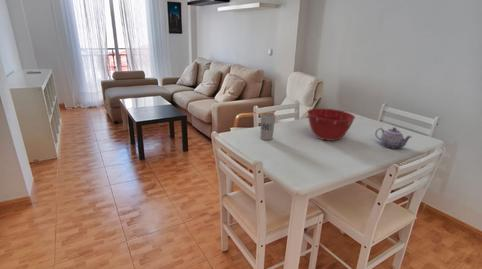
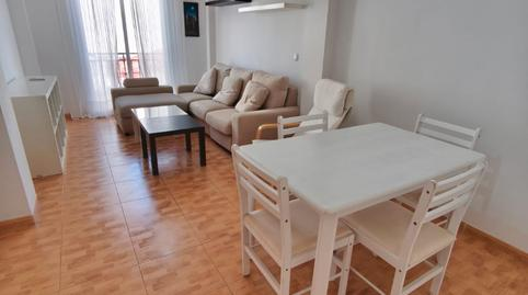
- cup (267, 126)
- teapot (392, 136)
- mixing bowl (329, 125)
